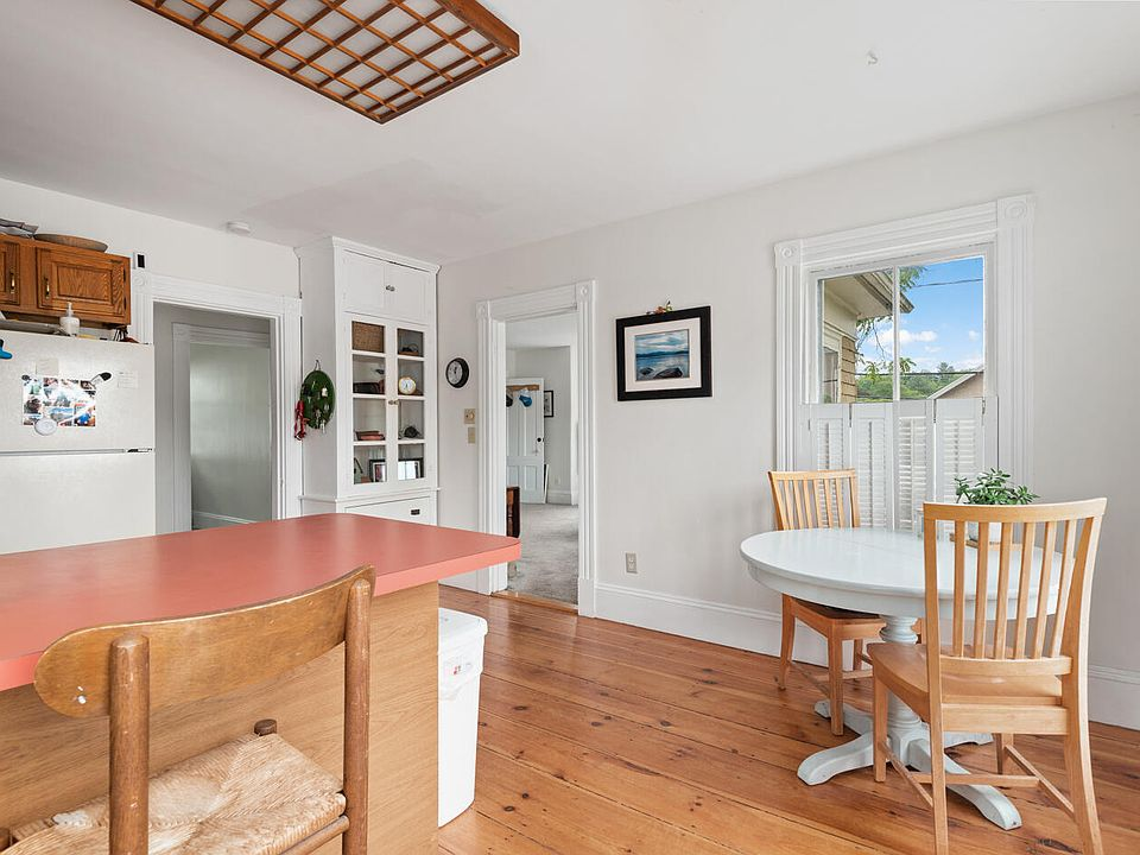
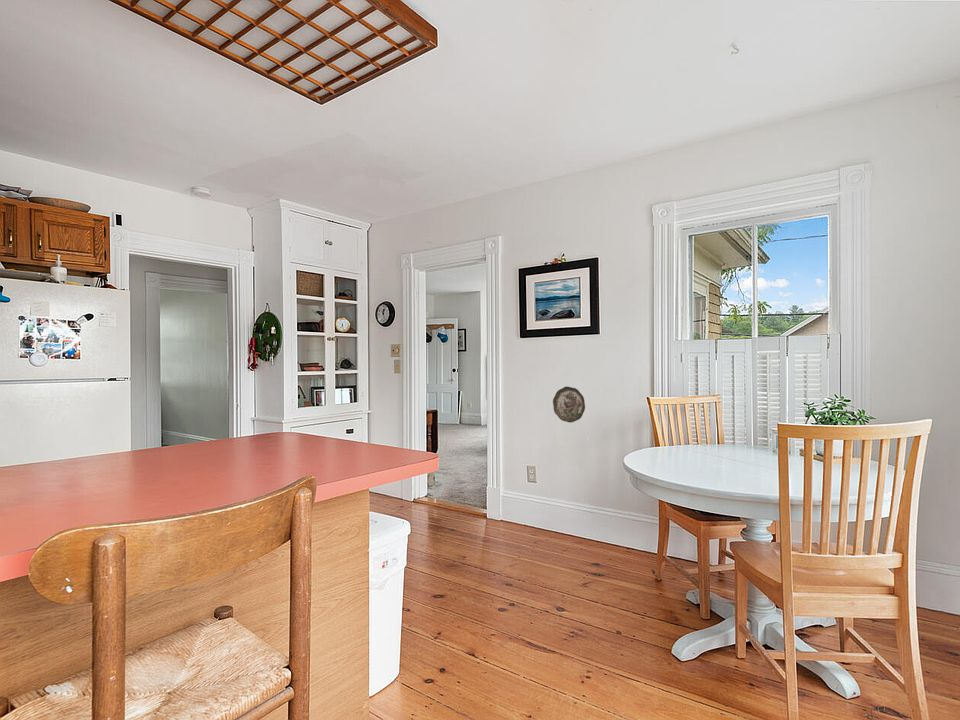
+ decorative plate (569, 404)
